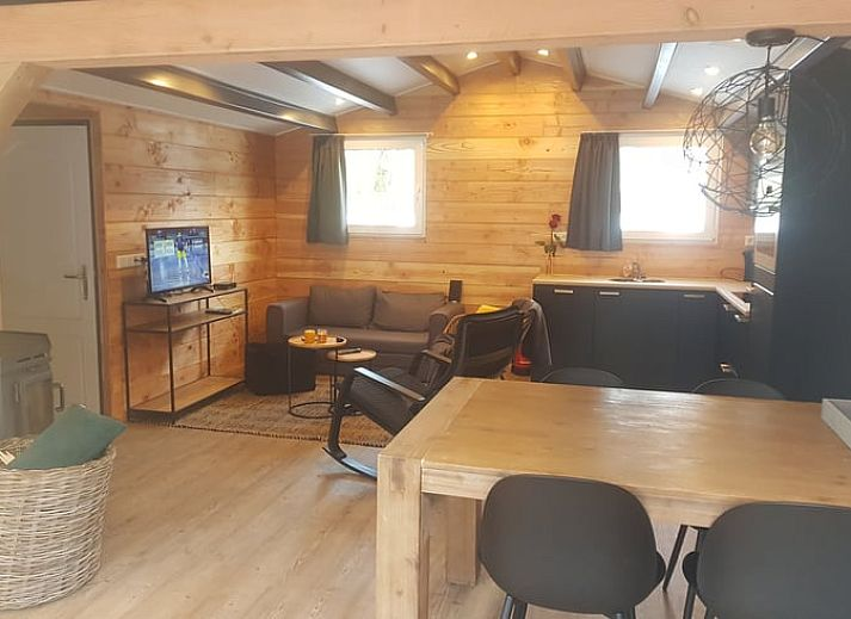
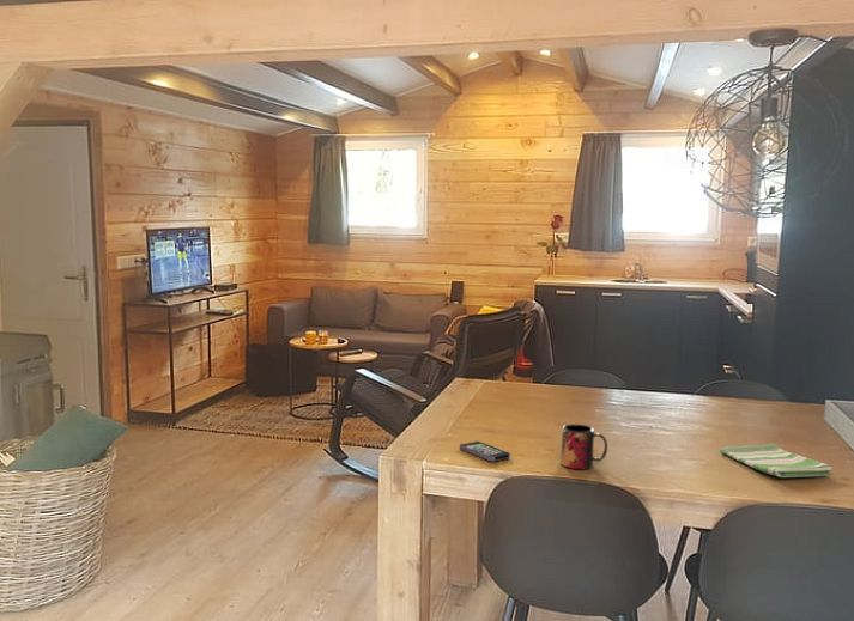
+ smartphone (484, 450)
+ dish towel (774, 459)
+ mug (585, 446)
